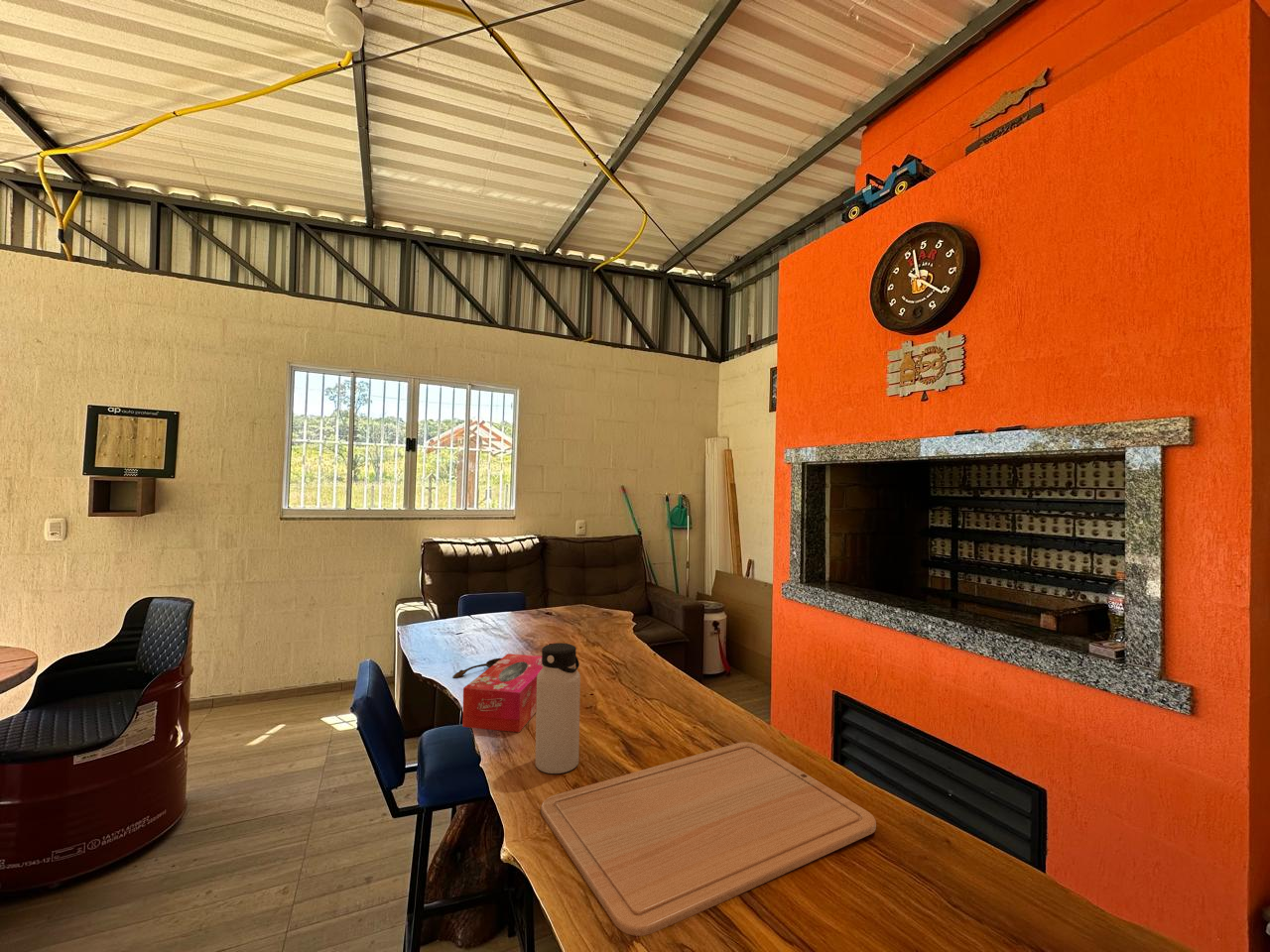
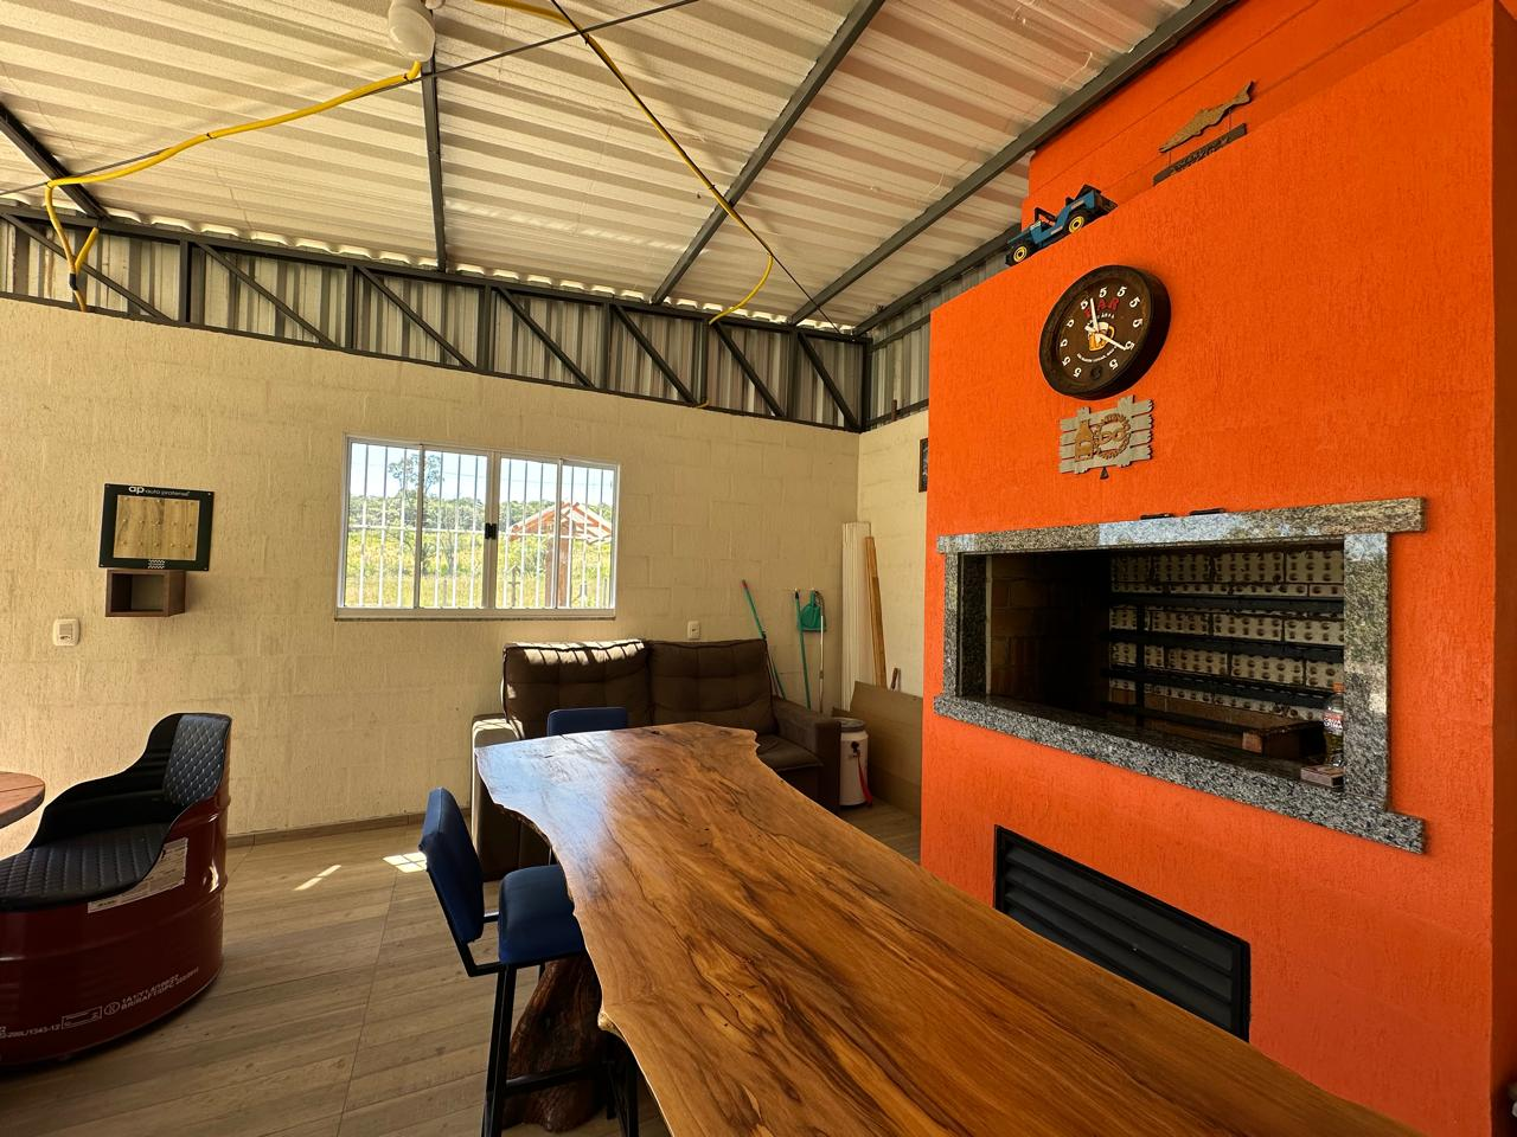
- spoon (480, 665)
- tissue box (512, 688)
- chopping board (705, 813)
- water bottle (558, 704)
